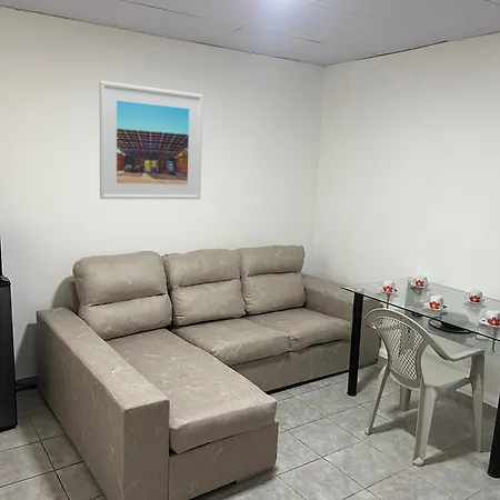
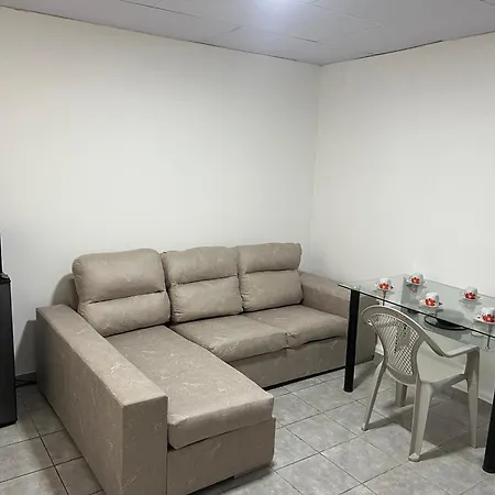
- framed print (153, 144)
